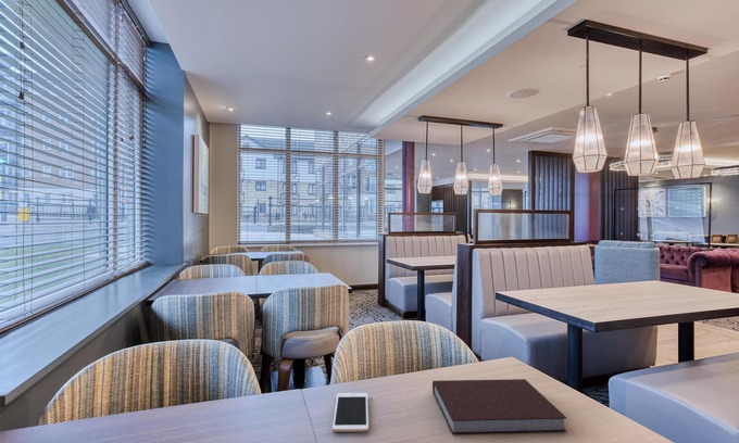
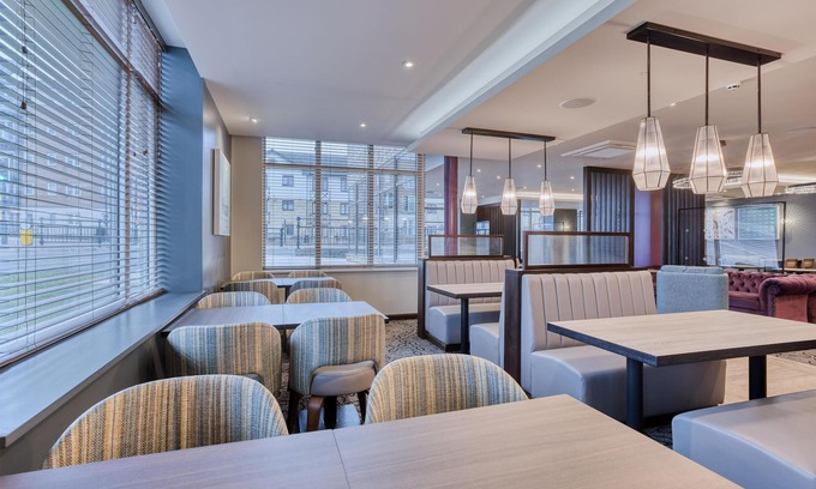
- notebook (492, 403)
- cell phone (351, 410)
